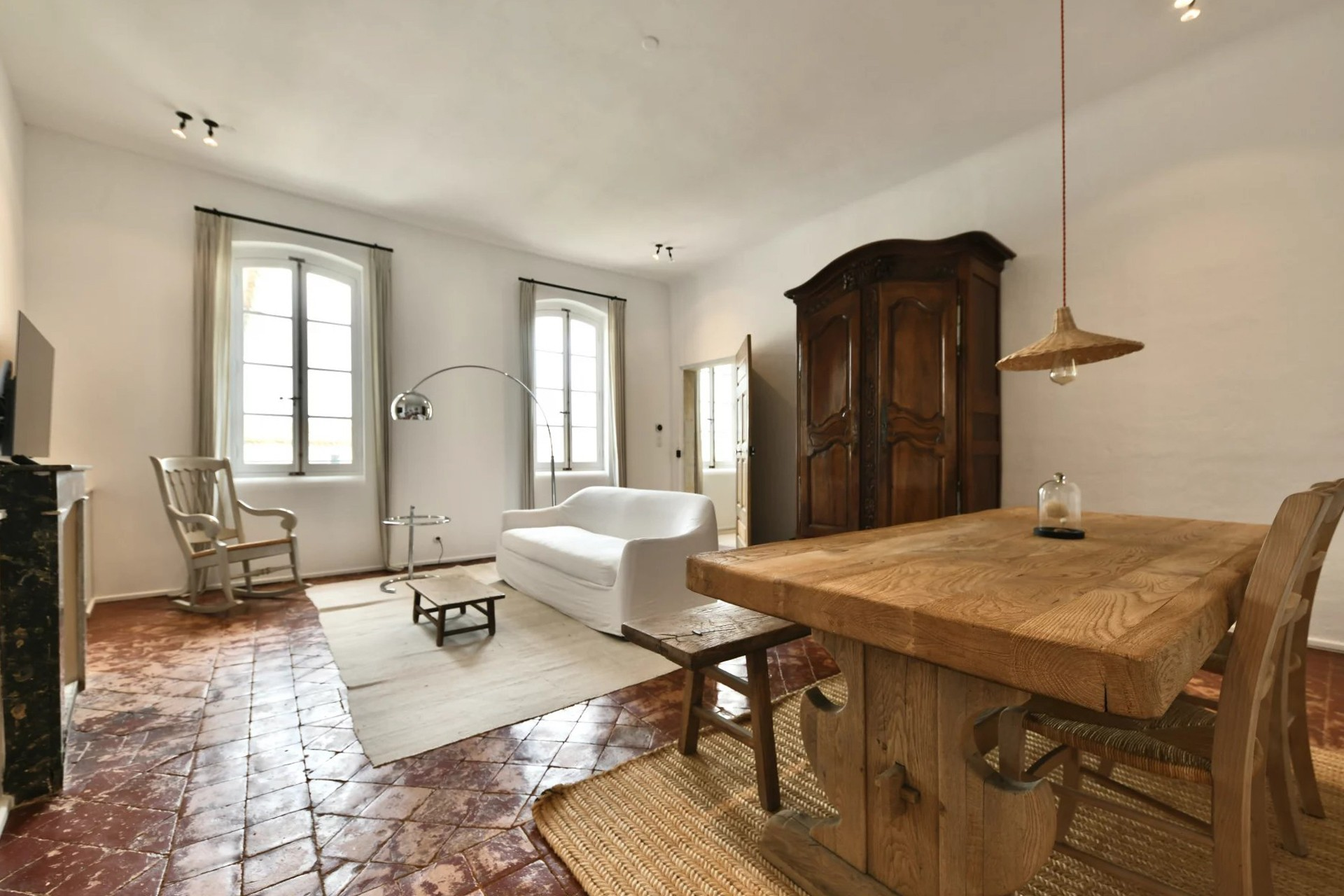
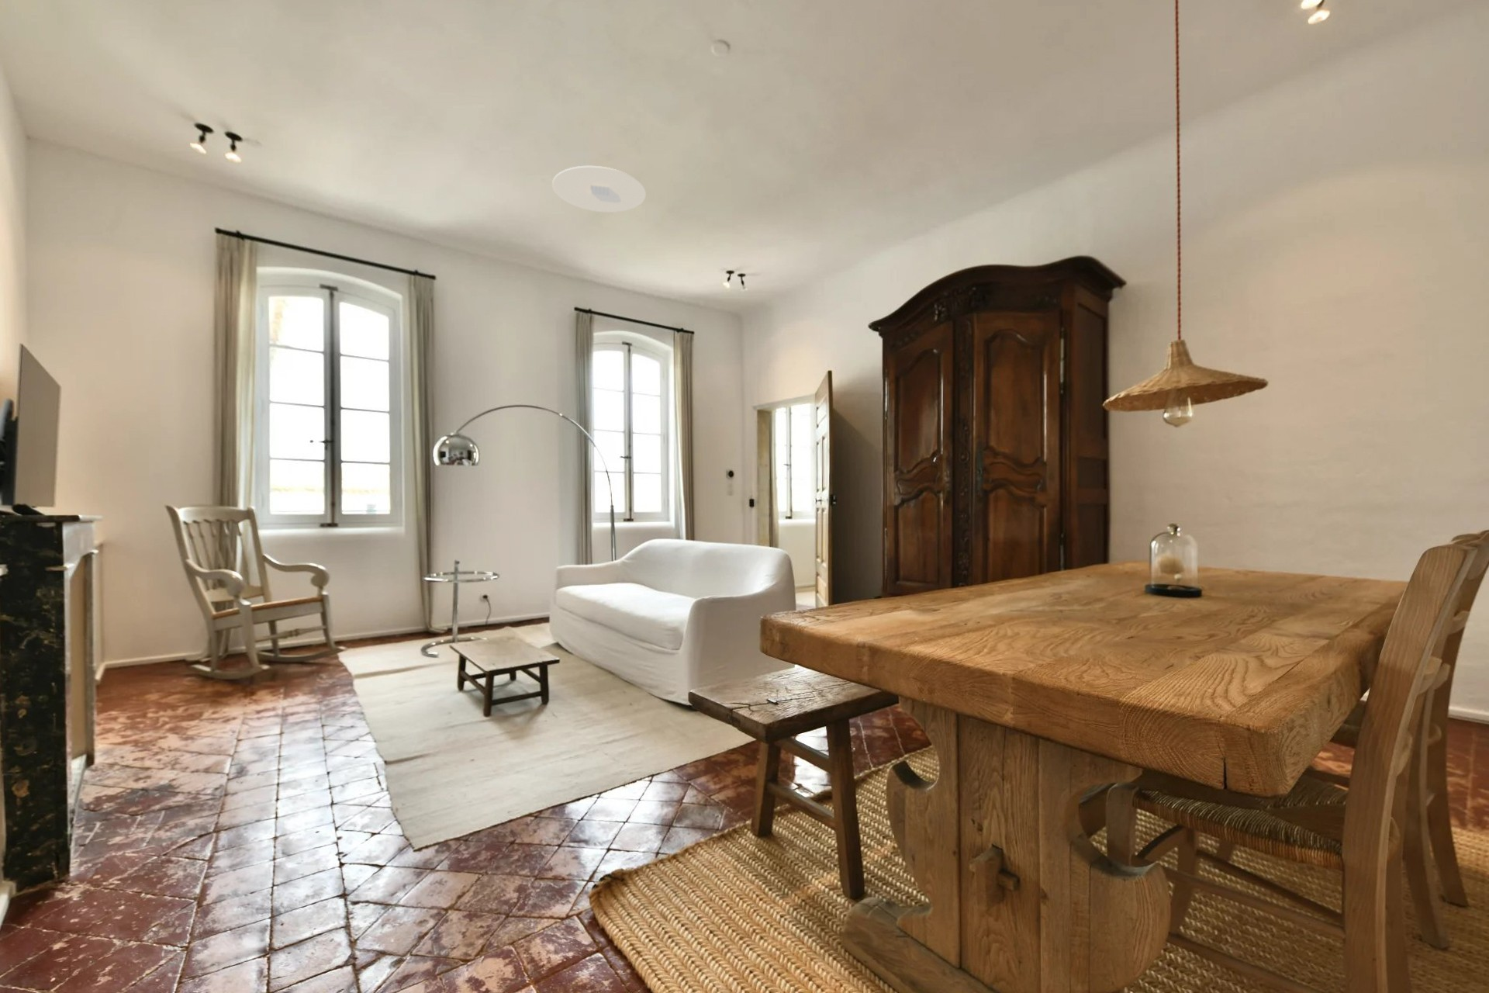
+ ceiling light (599, 186)
